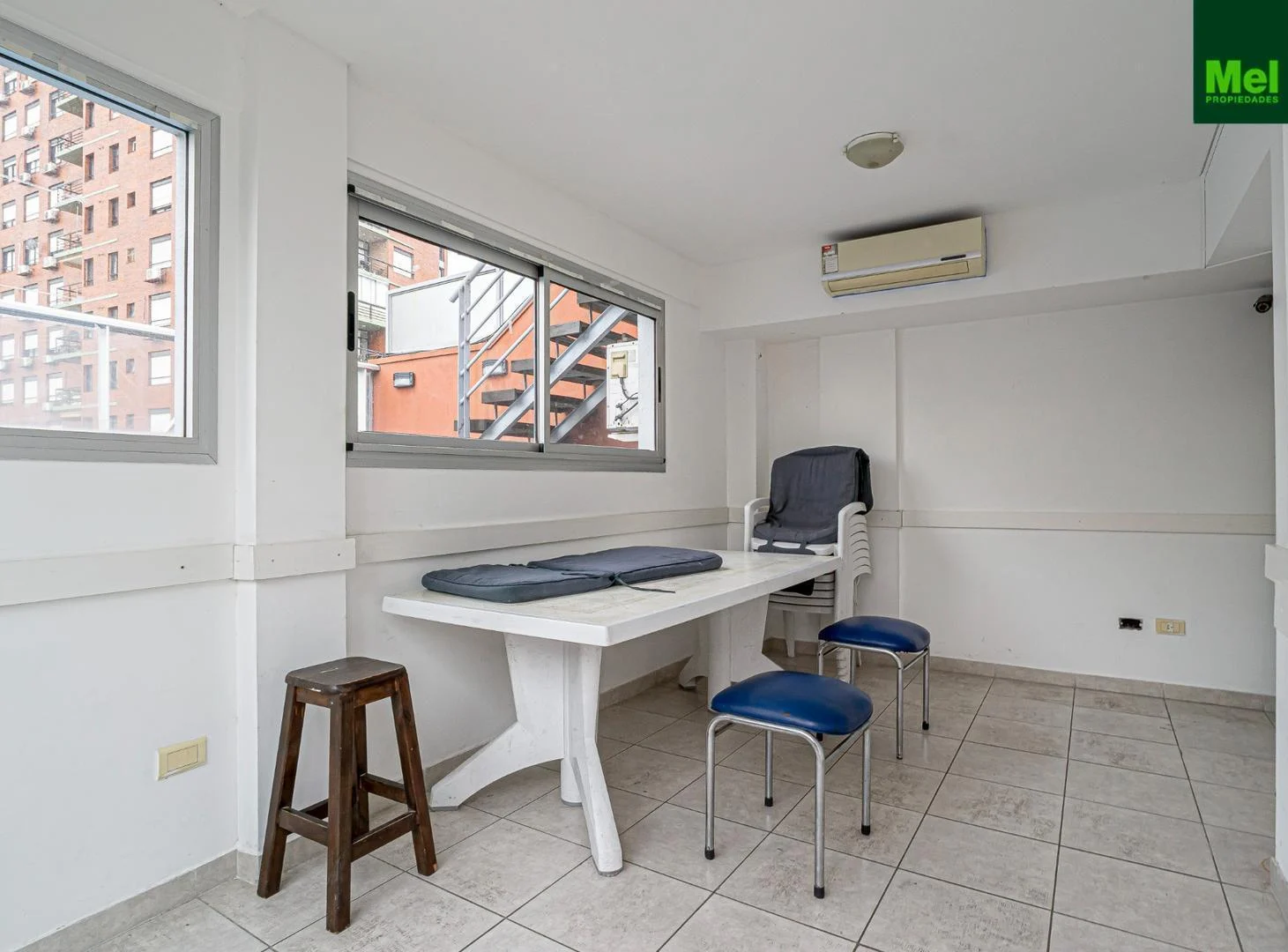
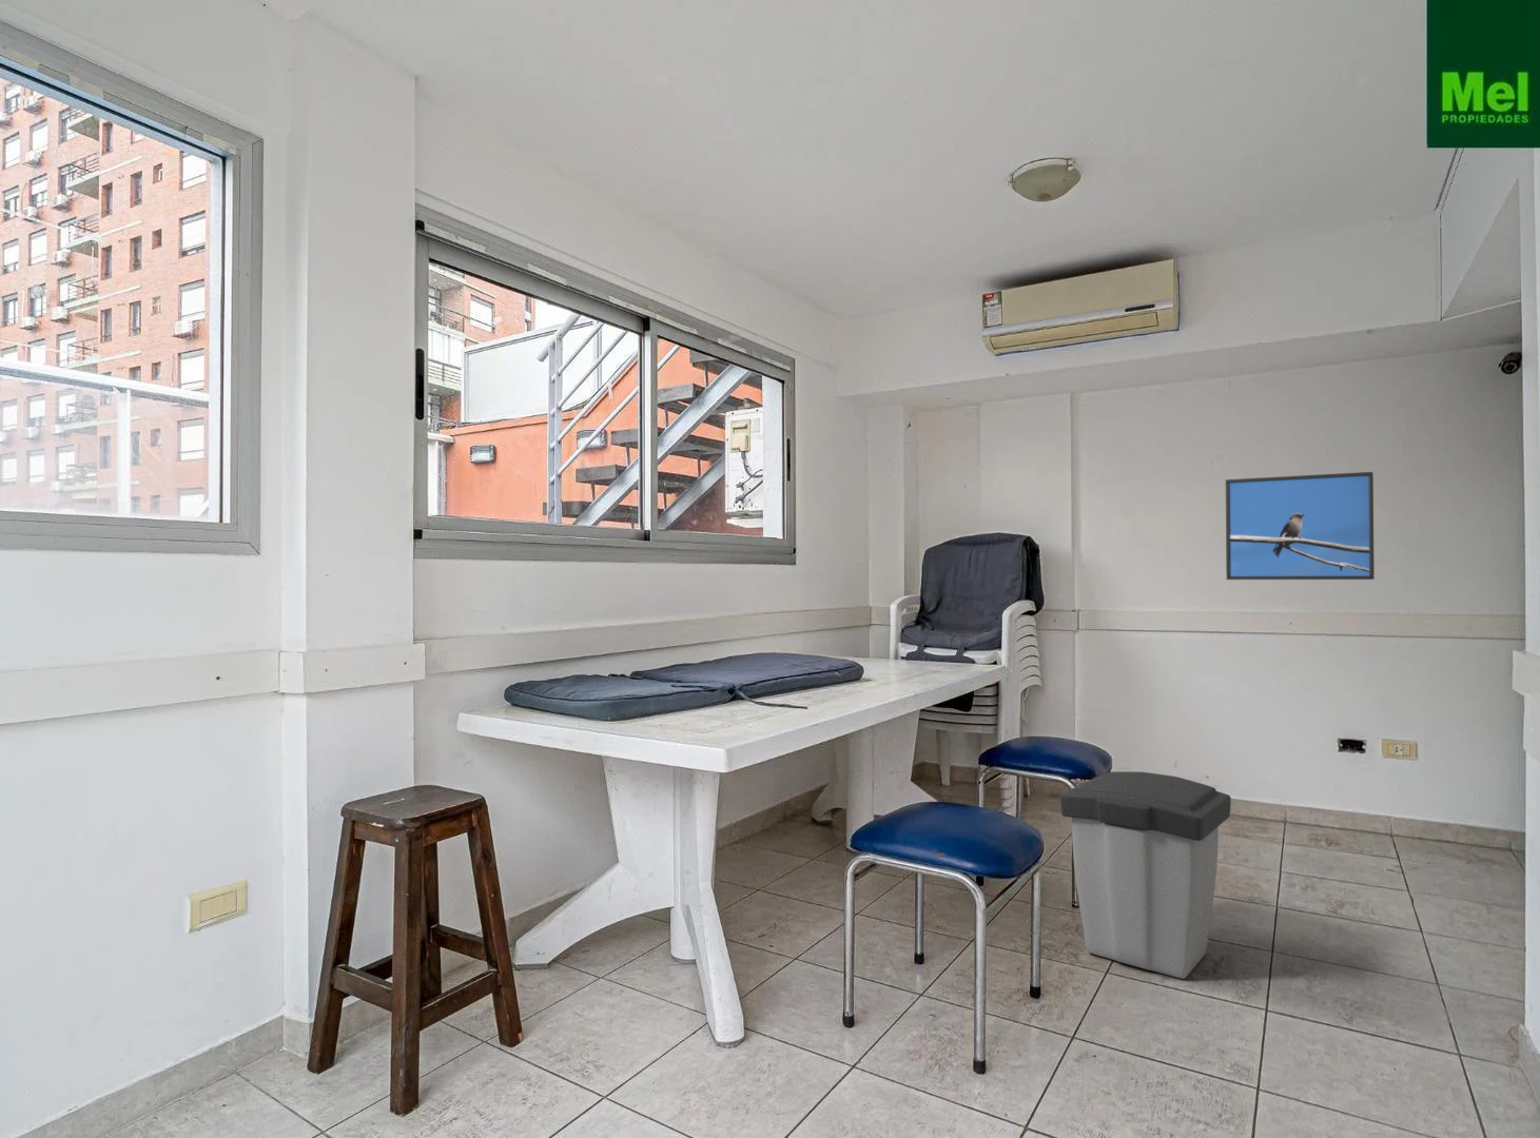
+ trash can (1144, 868)
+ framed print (1296, 527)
